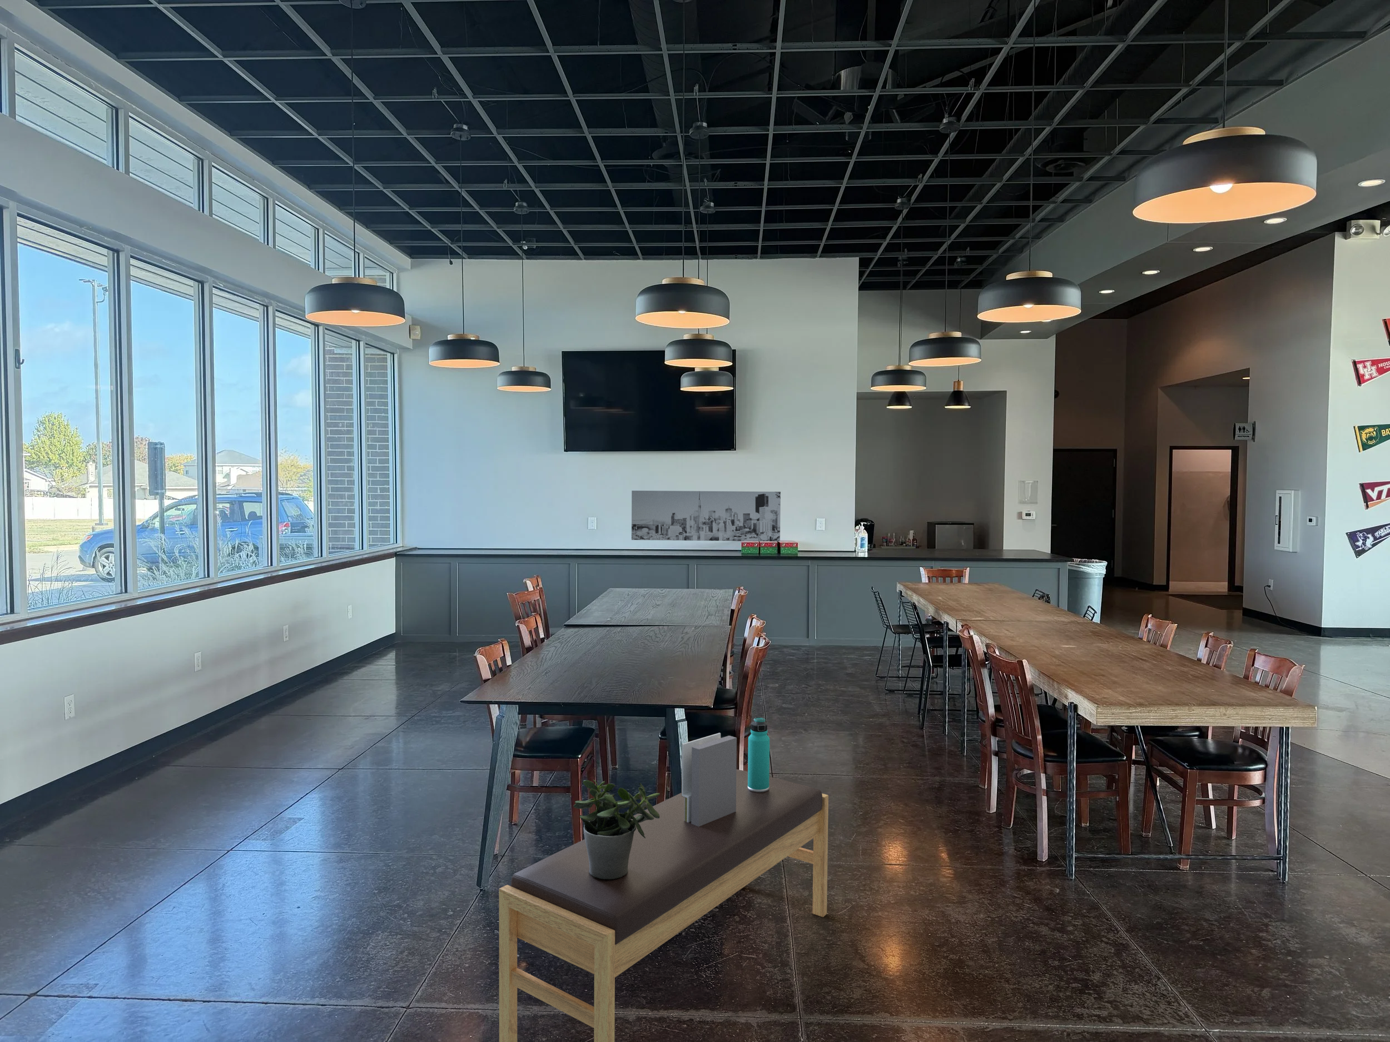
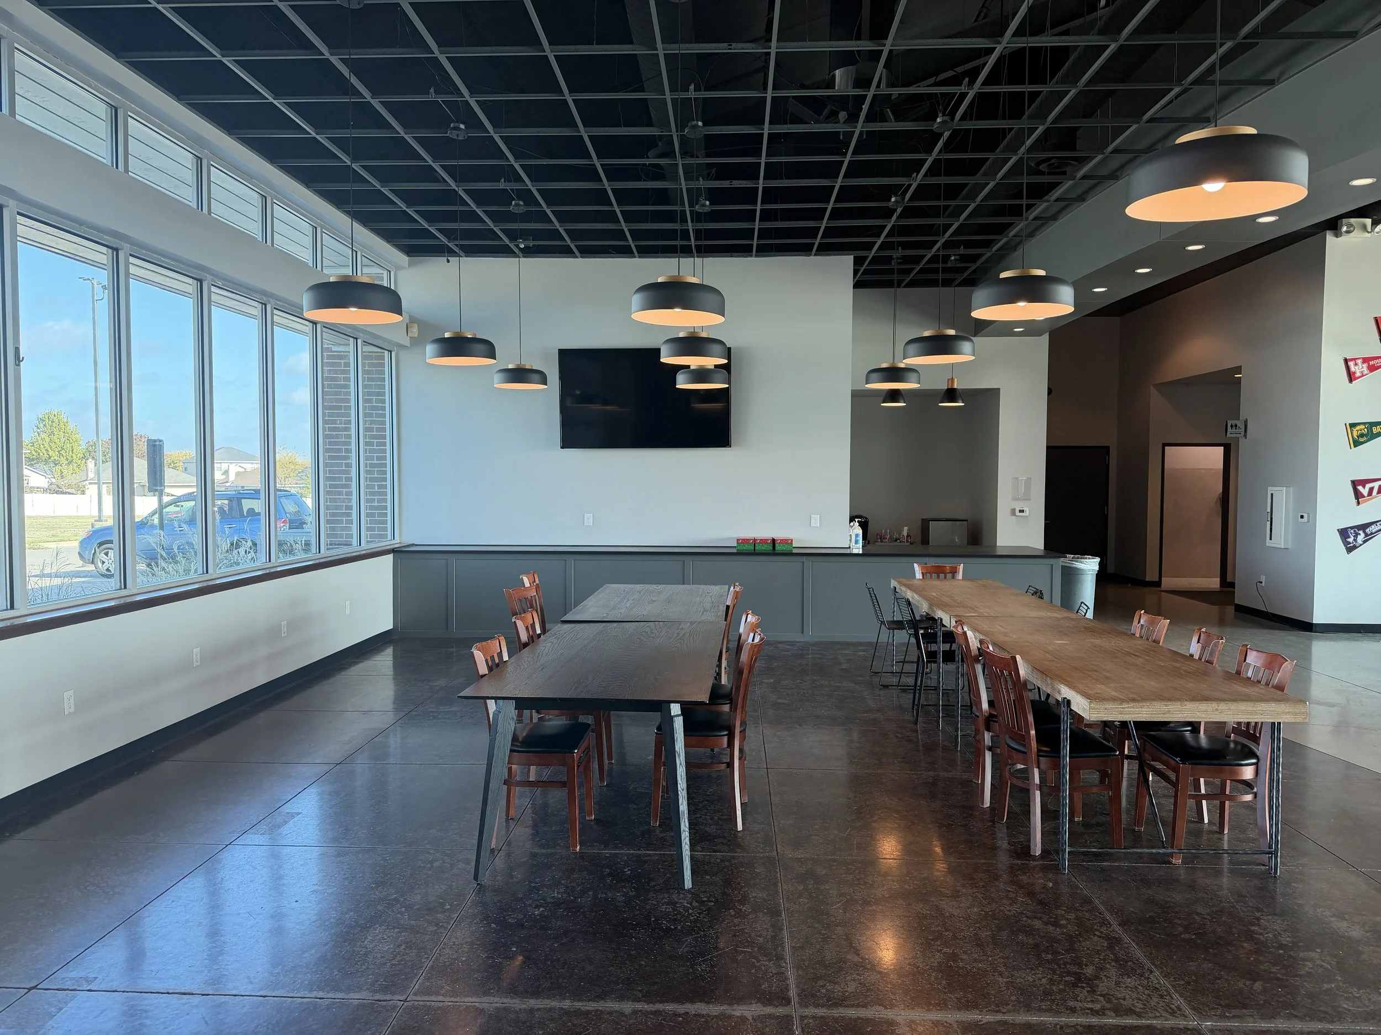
- thermos bottle (758, 752)
- bench (685, 898)
- wall art (706, 516)
- potted plant (615, 822)
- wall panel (709, 777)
